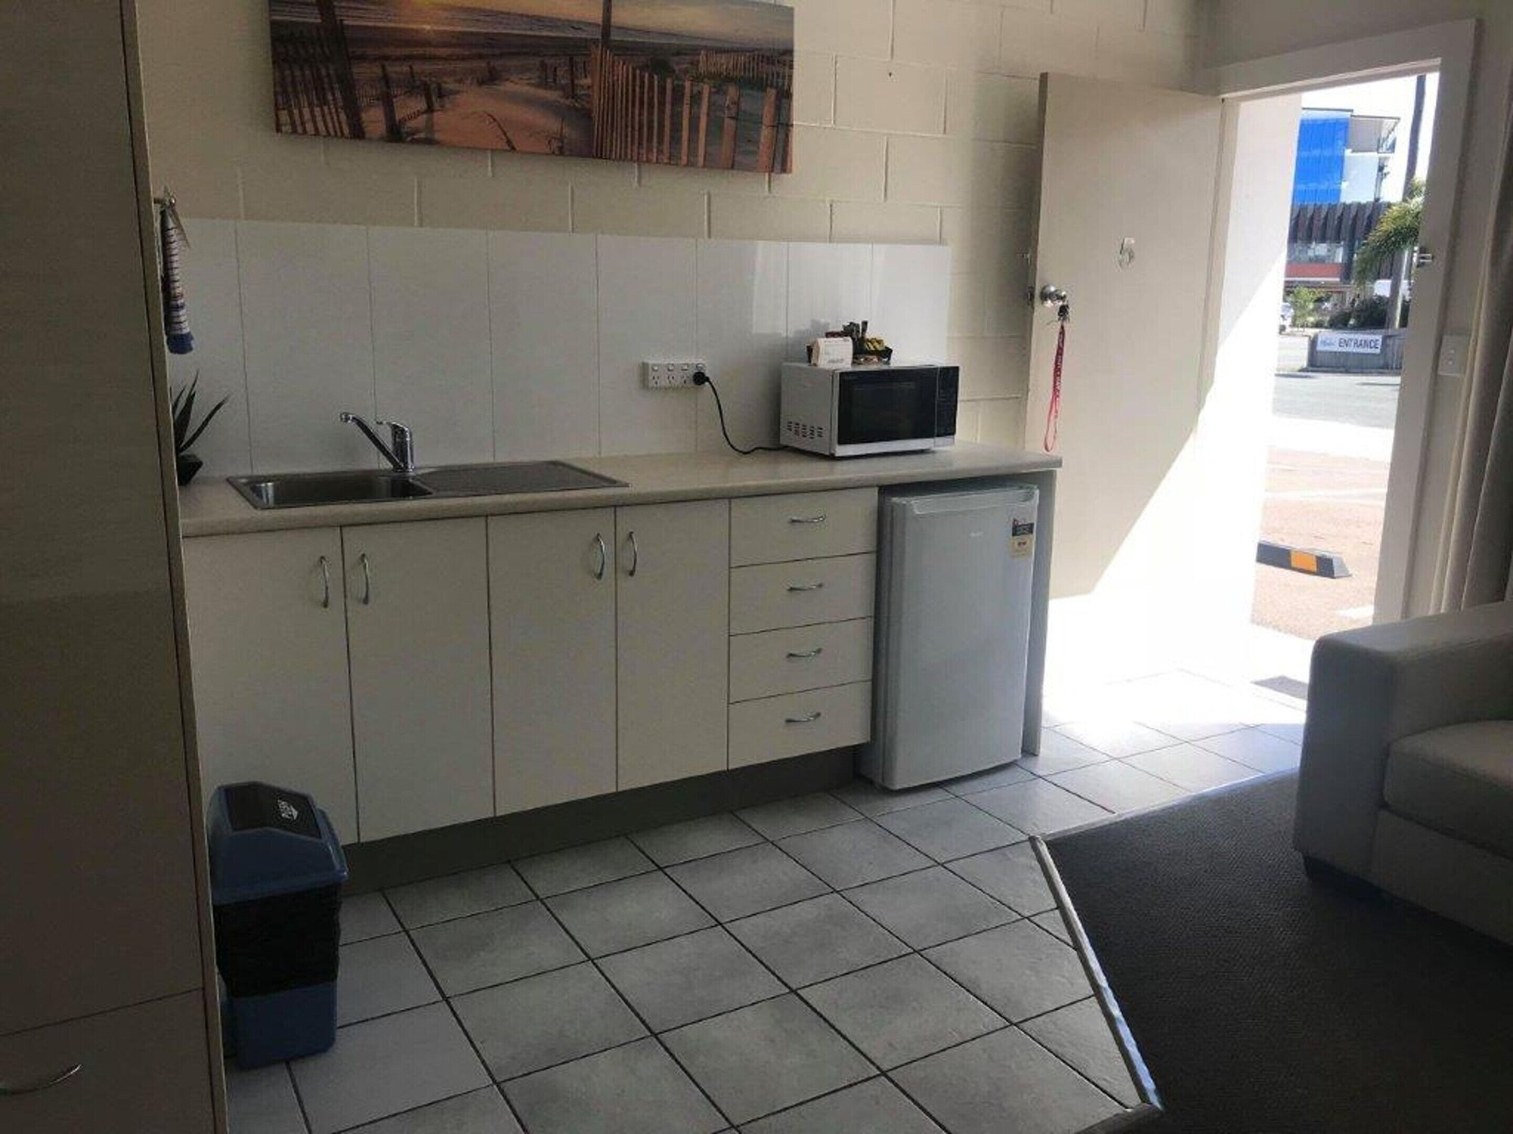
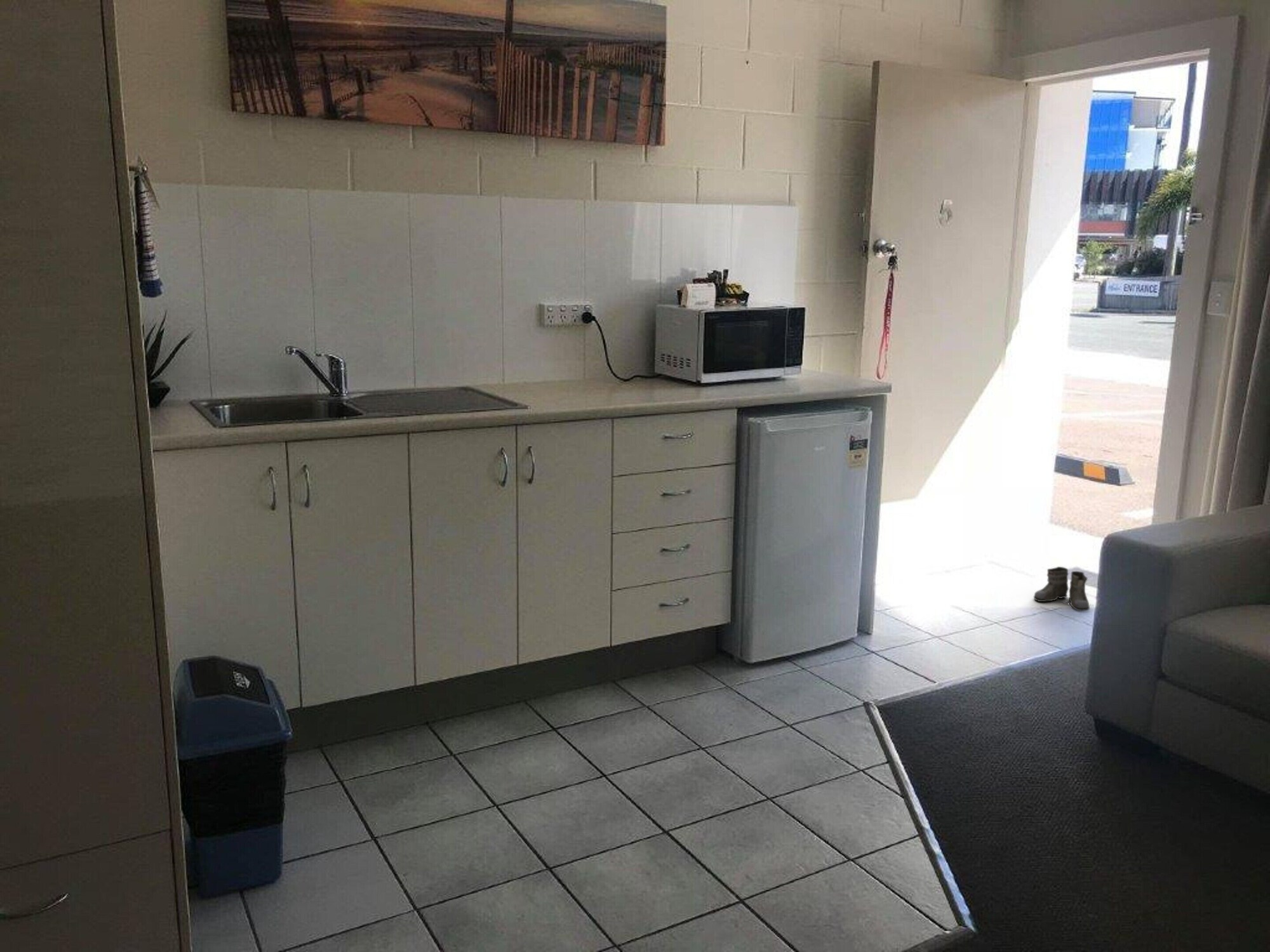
+ boots (1063, 586)
